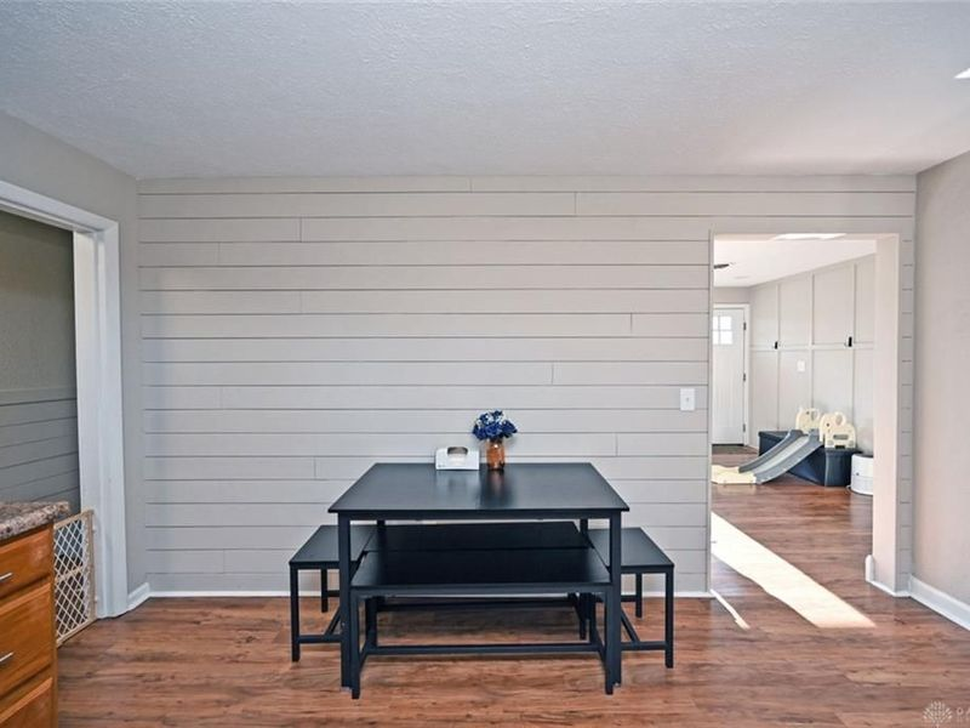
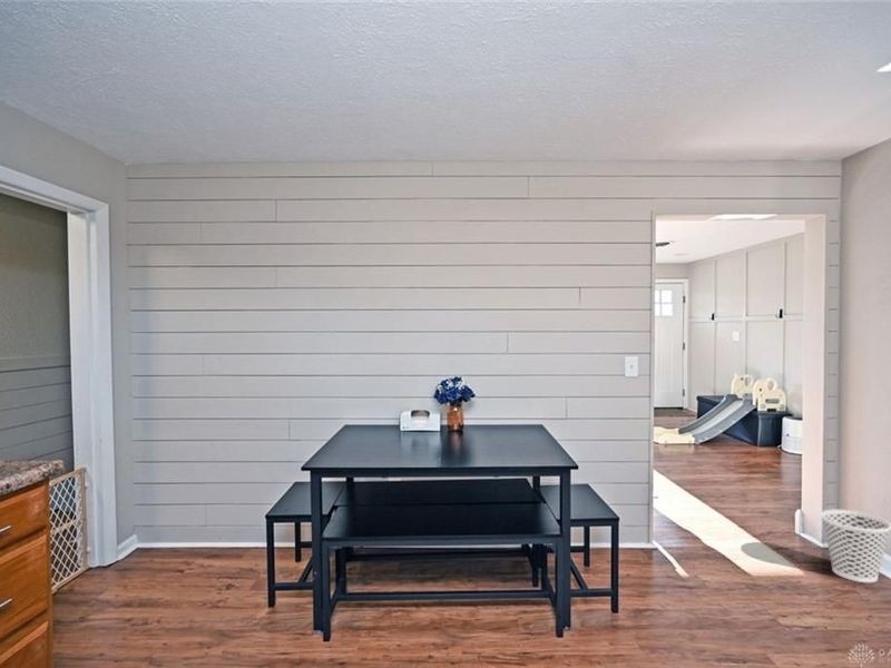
+ wastebasket (854, 546)
